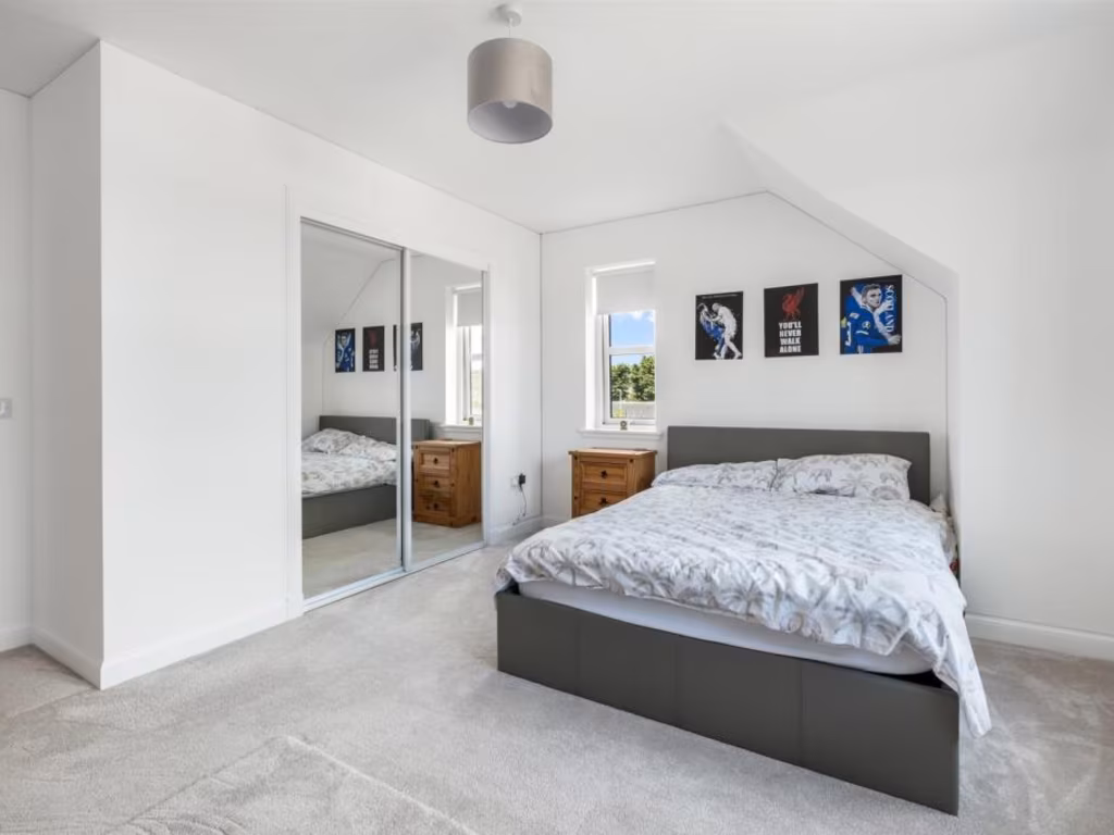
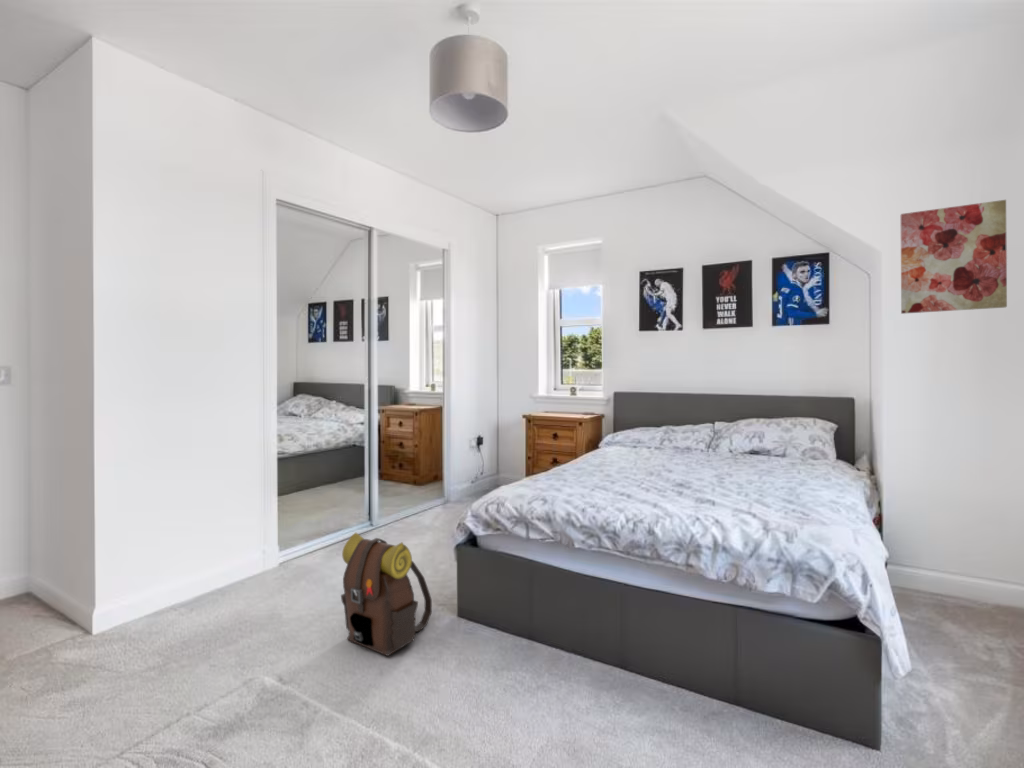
+ backpack (390, 585)
+ wall art (951, 259)
